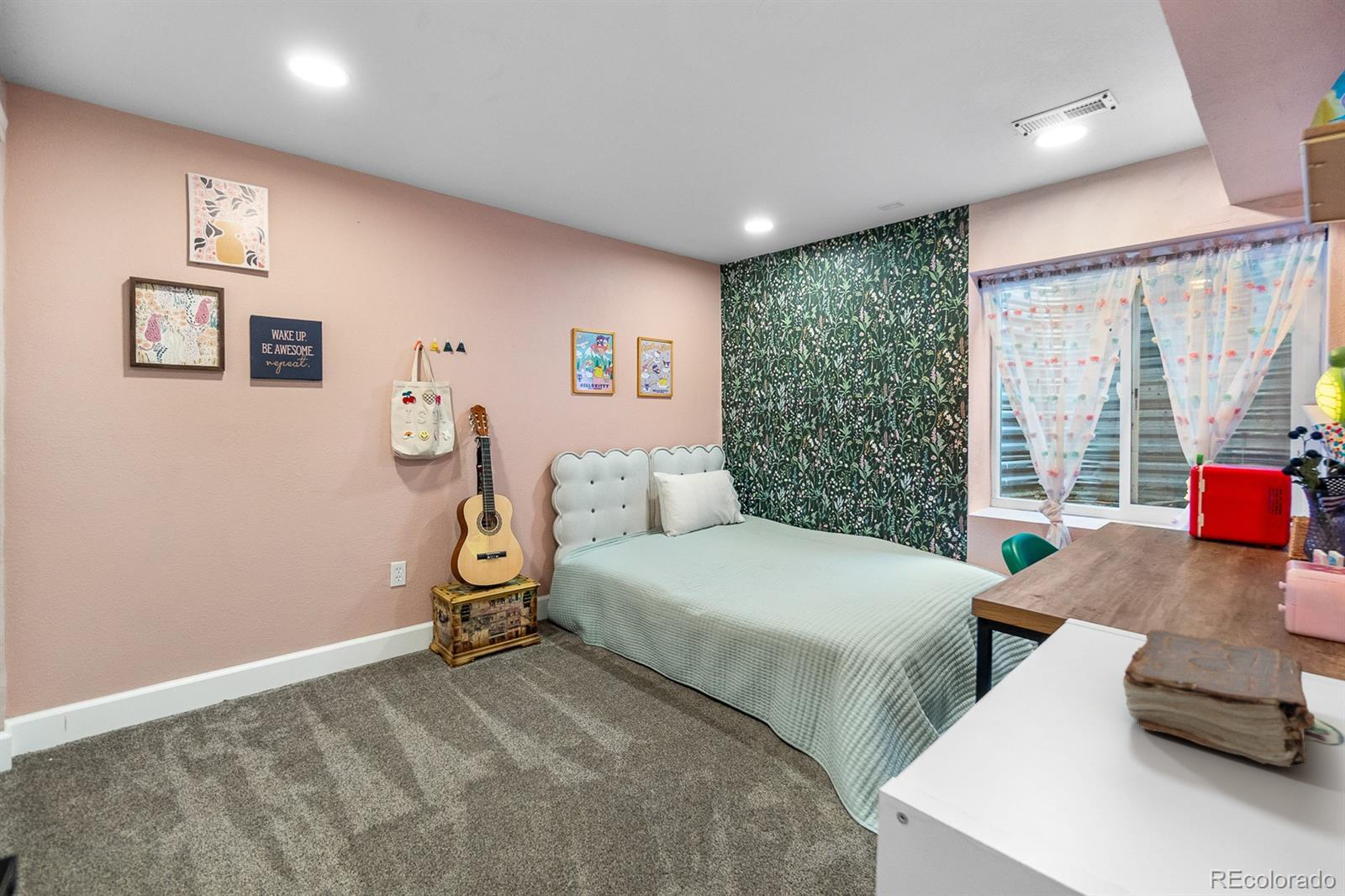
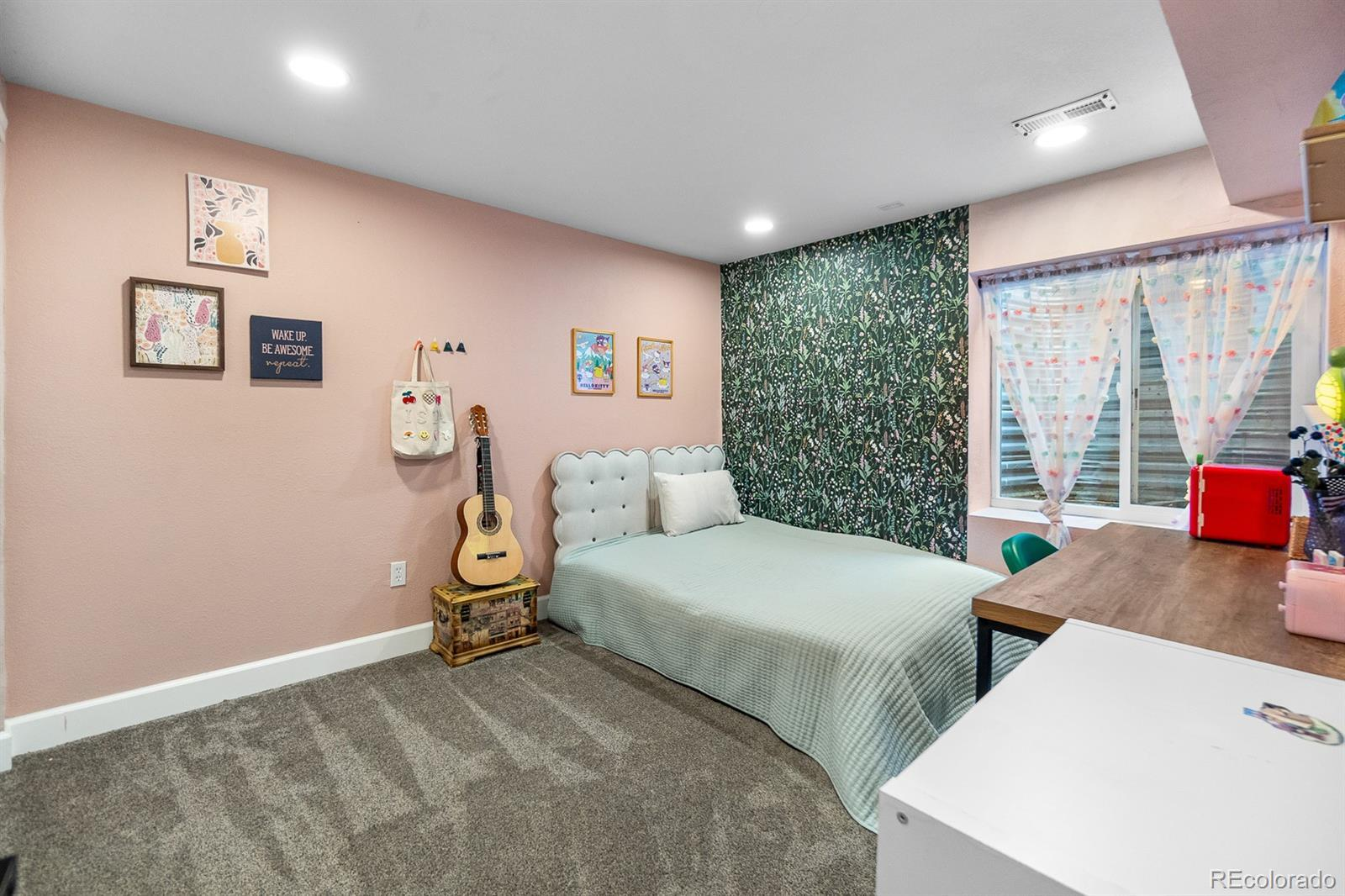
- book (1214, 688)
